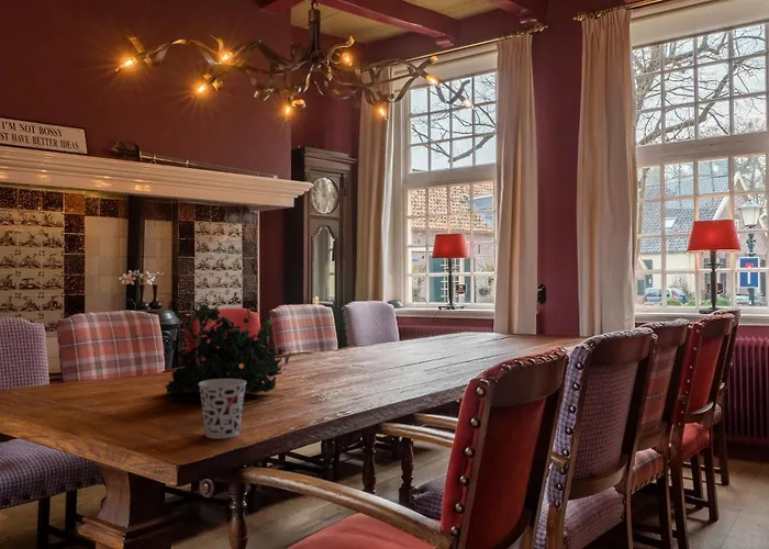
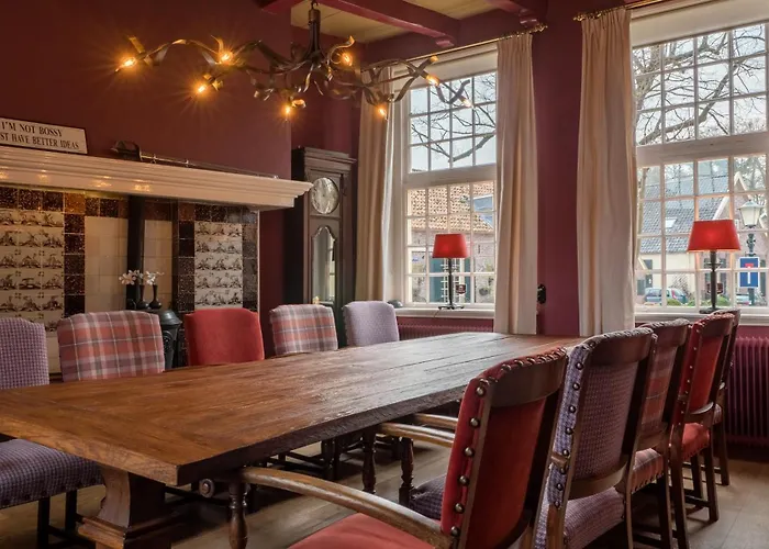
- plant (214, 349)
- cup (222, 408)
